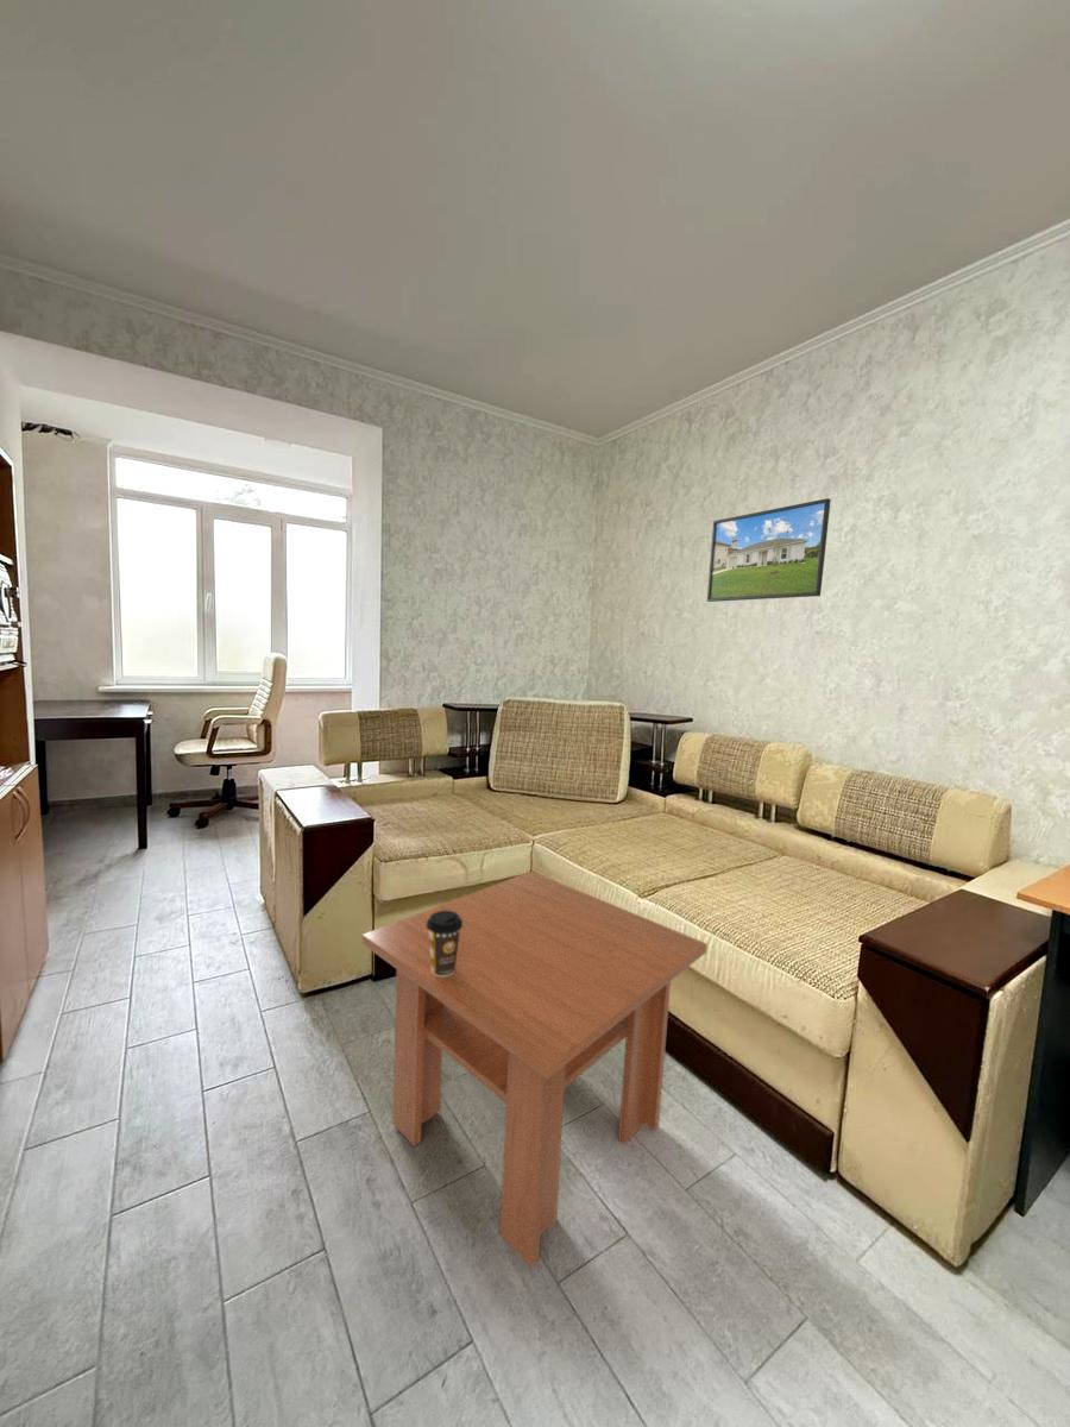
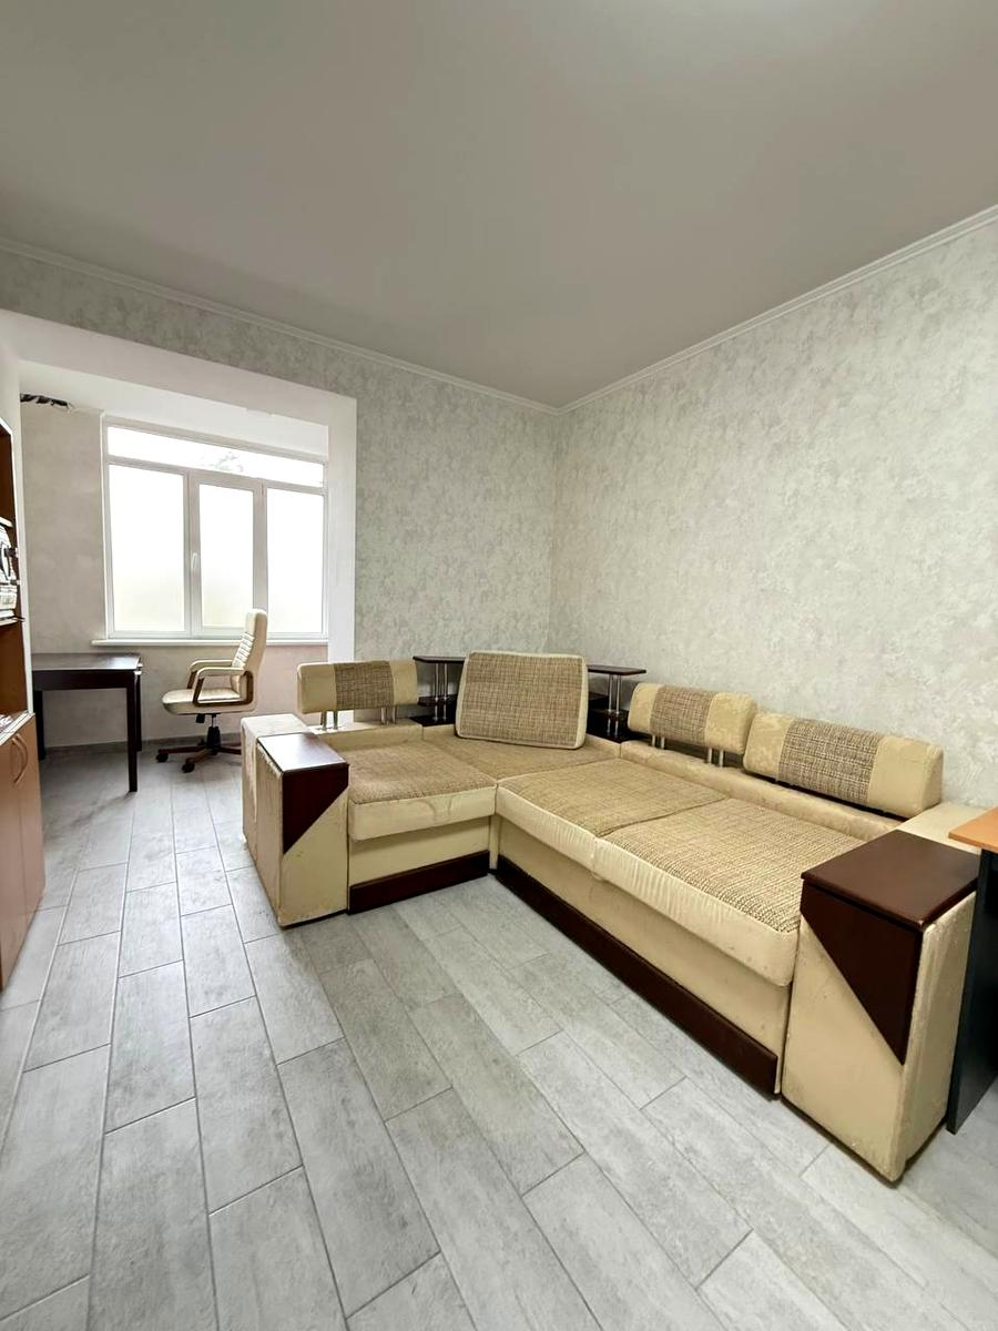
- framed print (762, 555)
- coffee cup (443, 942)
- coffee table (531, 1033)
